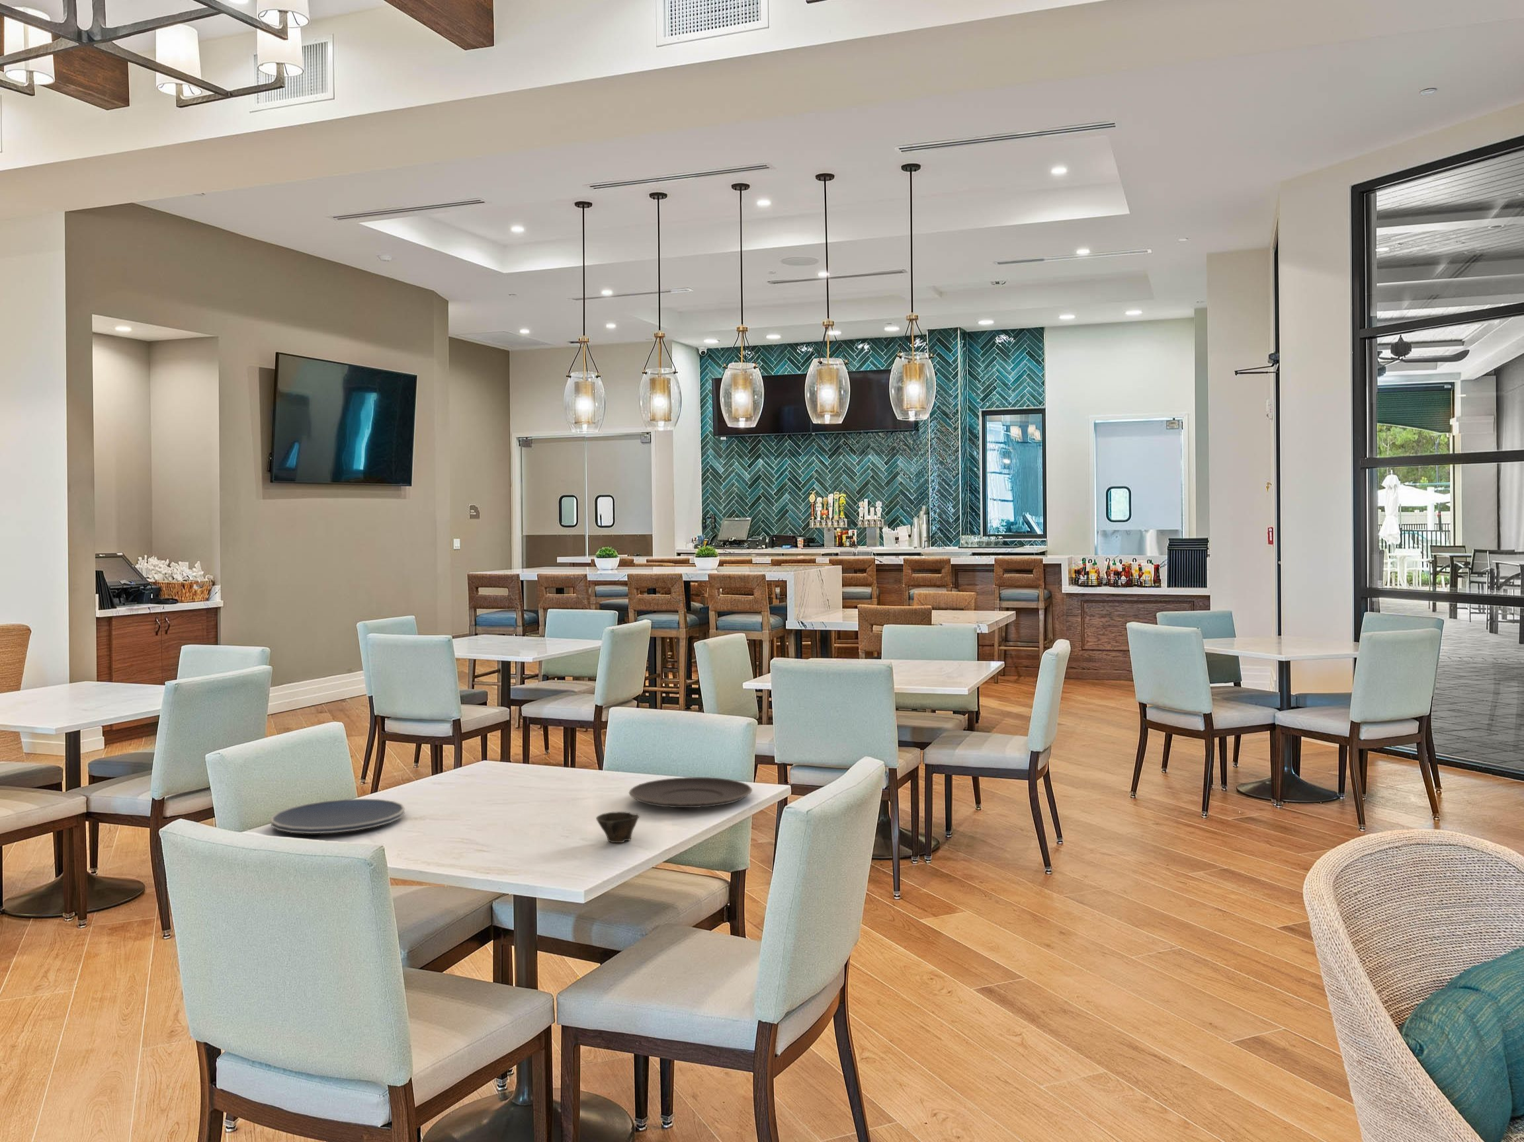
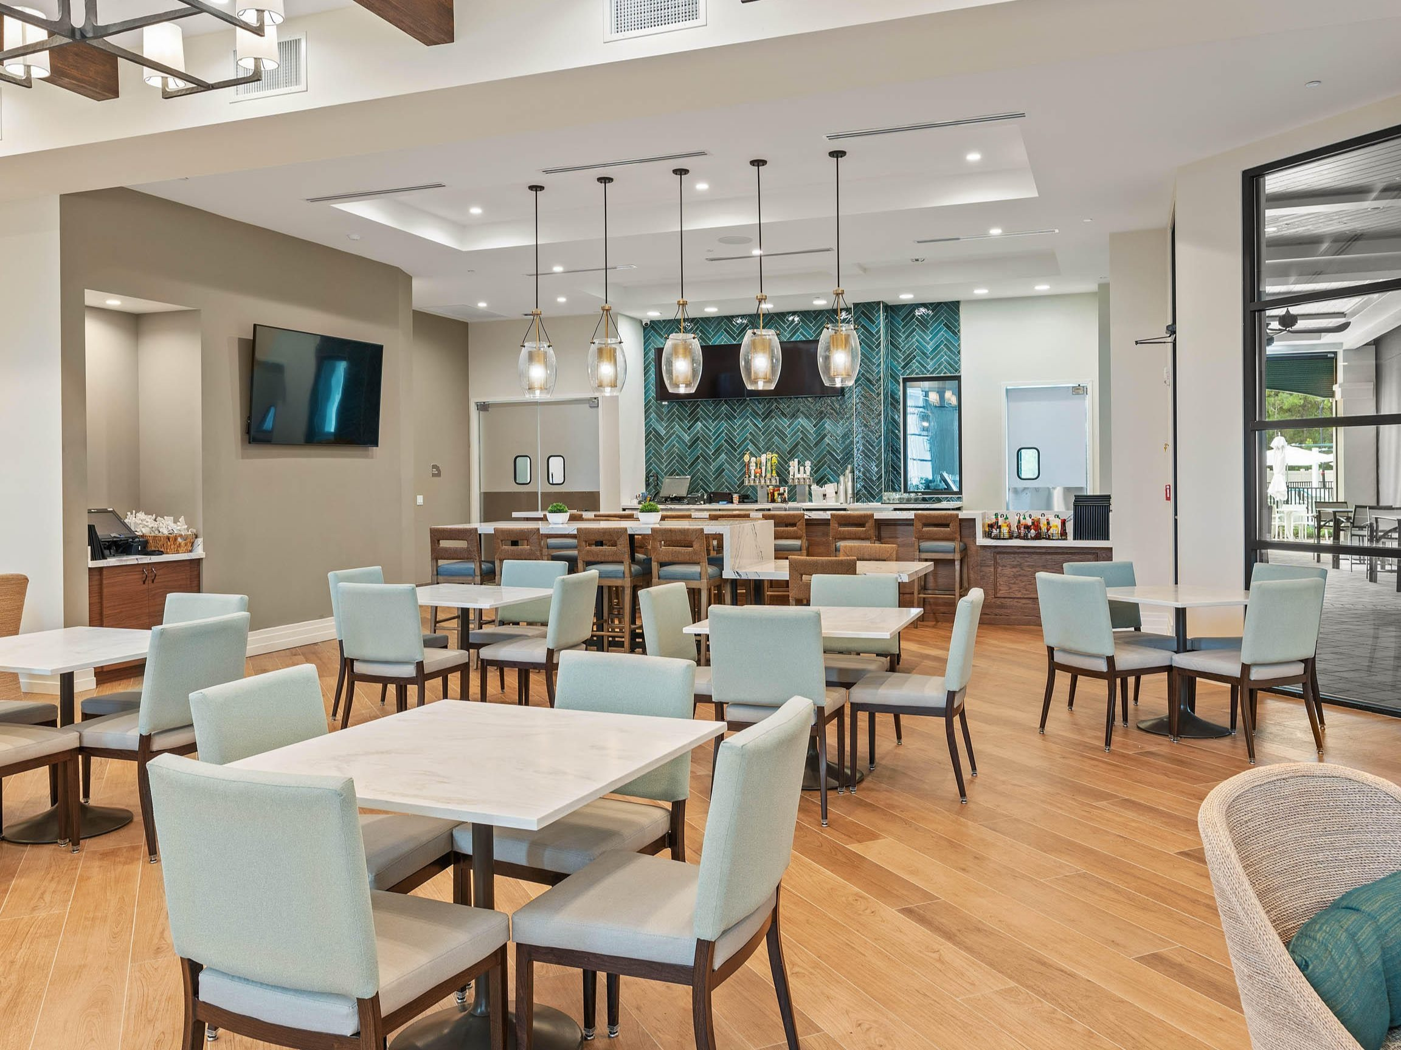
- cup (617, 828)
- plate (690, 794)
- plate (338, 817)
